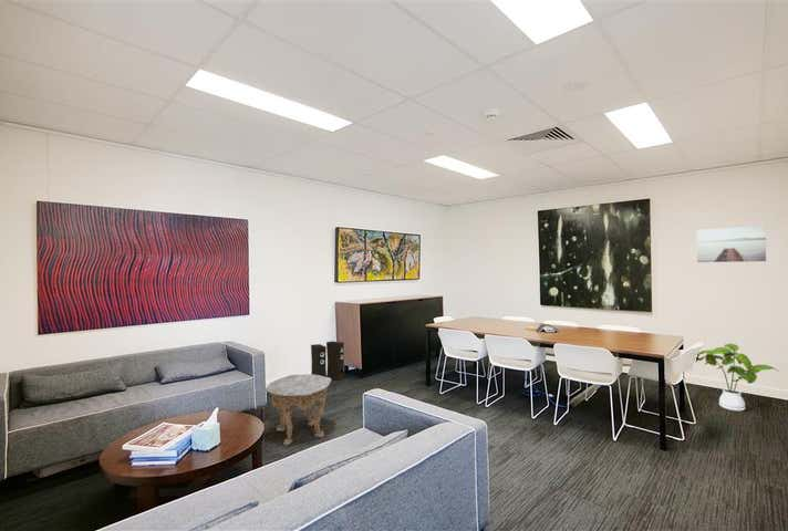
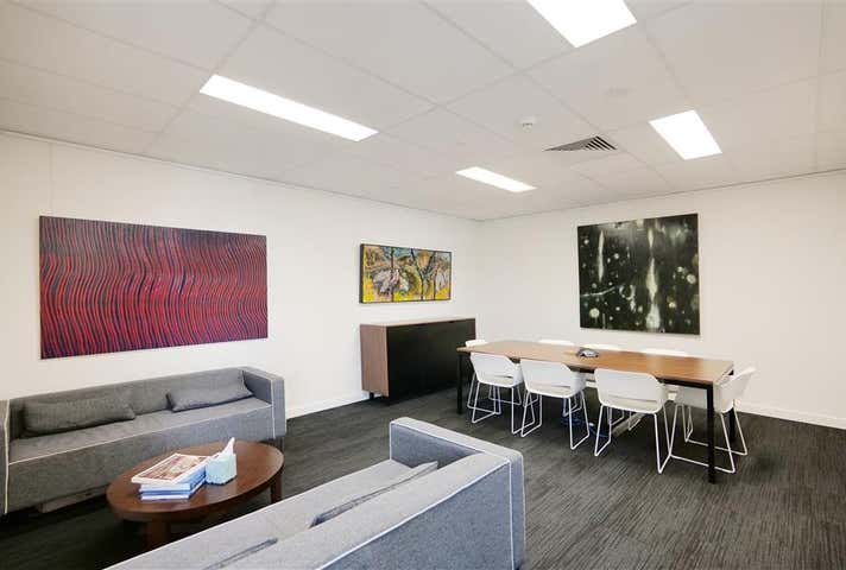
- speaker (328, 362)
- wall art (729, 244)
- house plant (736, 379)
- side table (299, 407)
